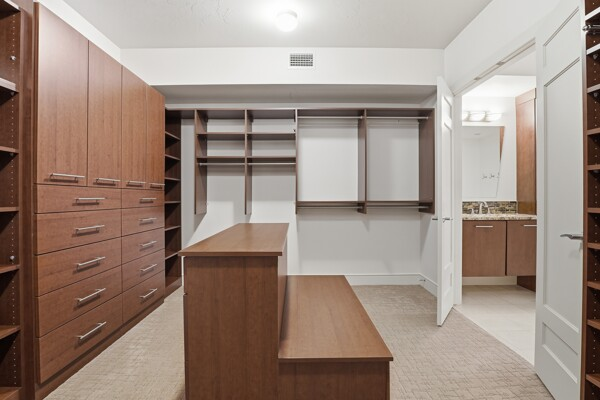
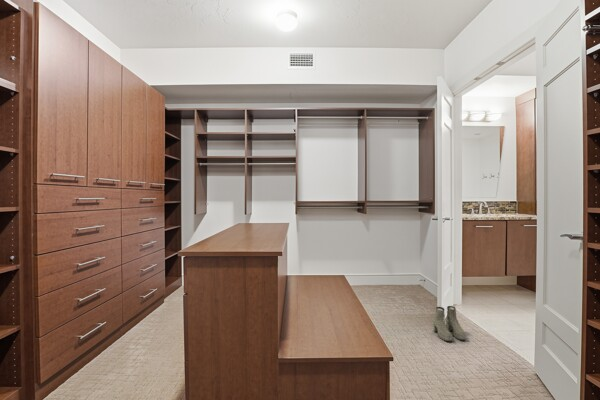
+ boots (448, 322)
